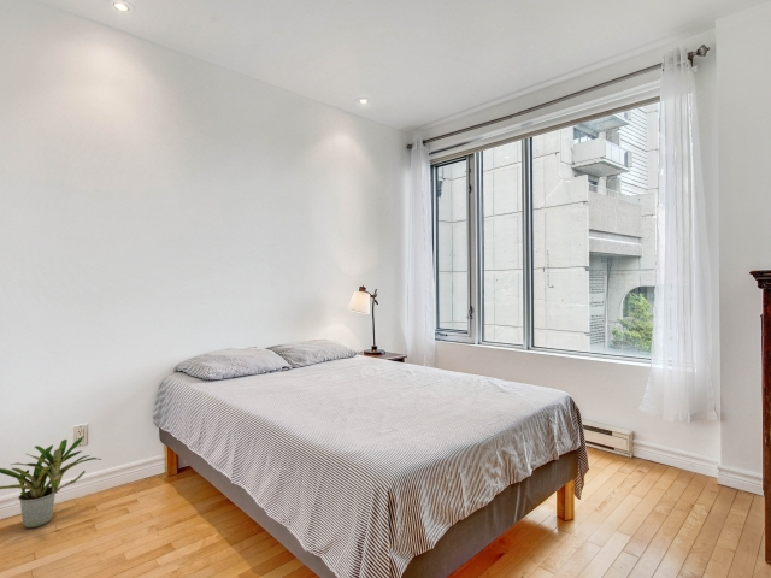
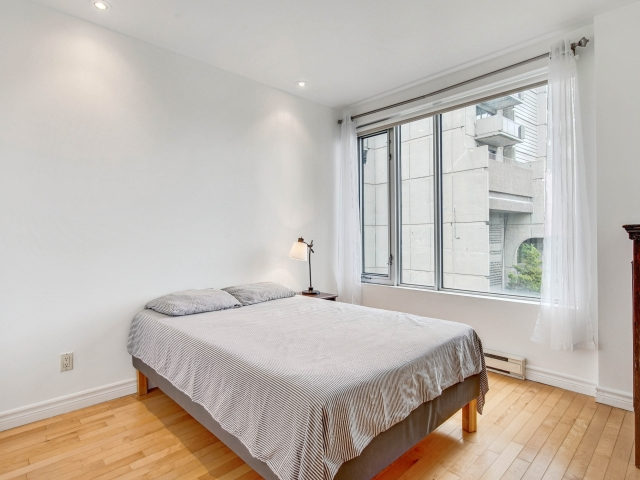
- potted plant (45, 482)
